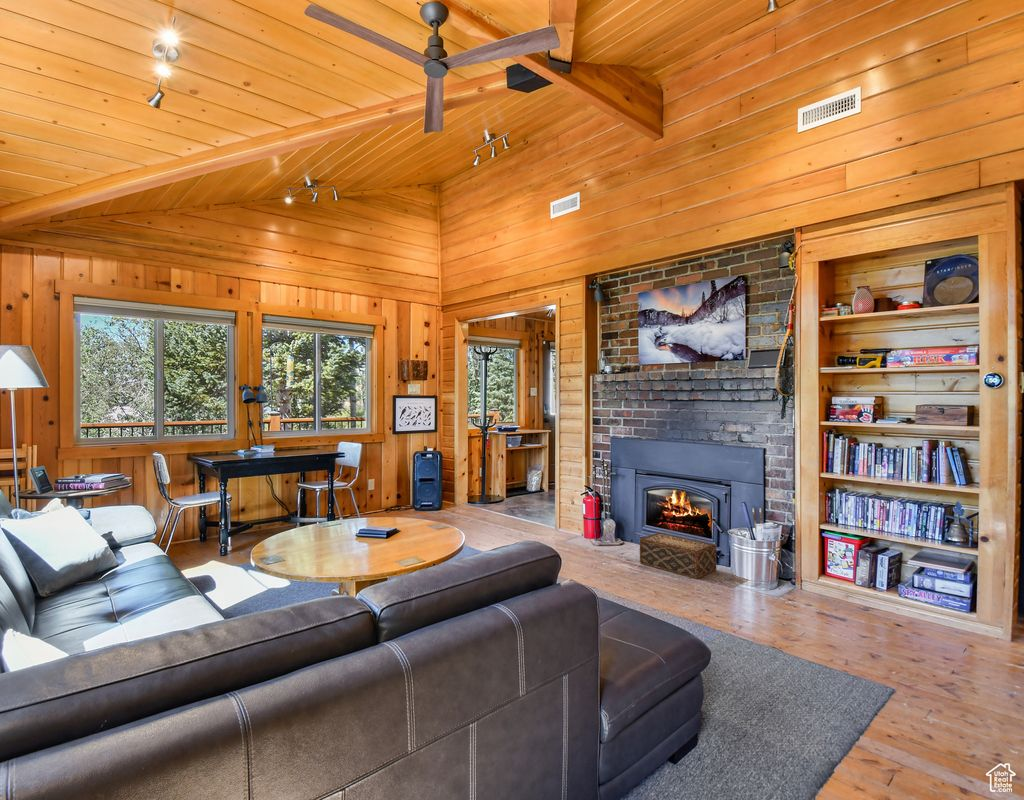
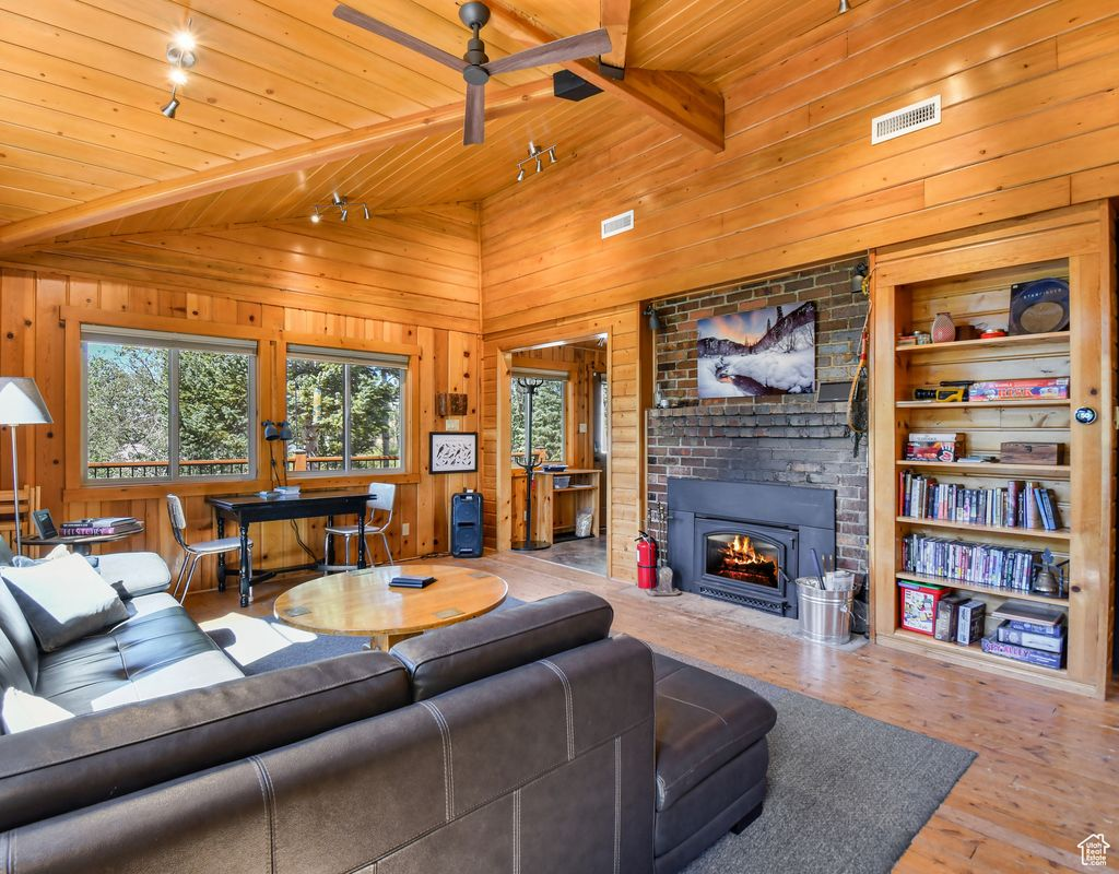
- woven basket (676, 554)
